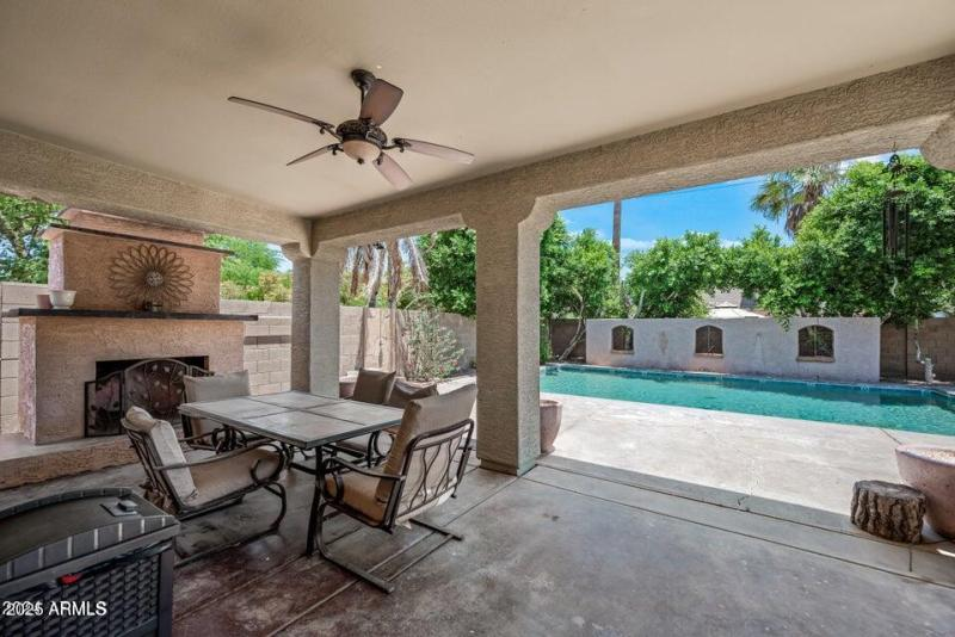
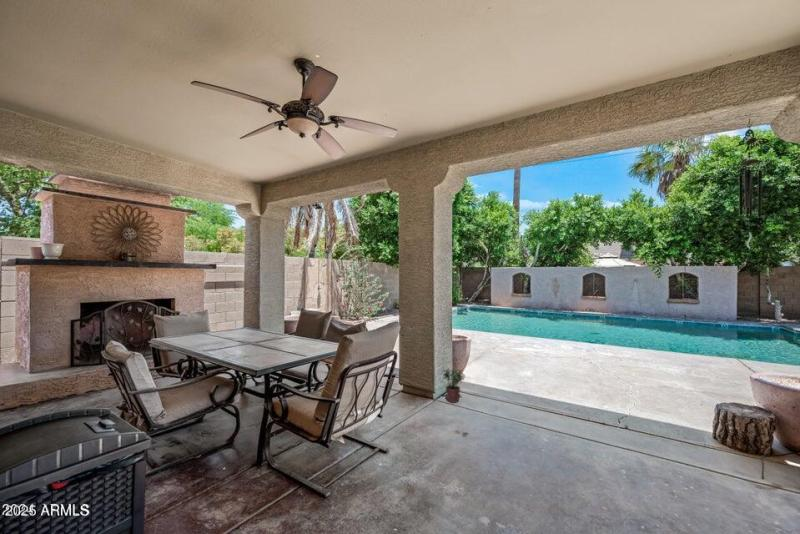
+ potted plant (452, 384)
